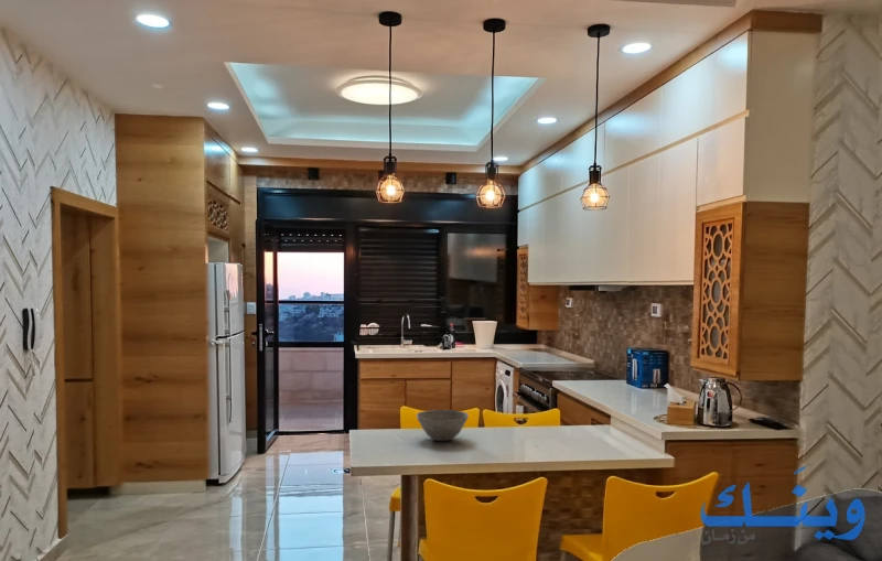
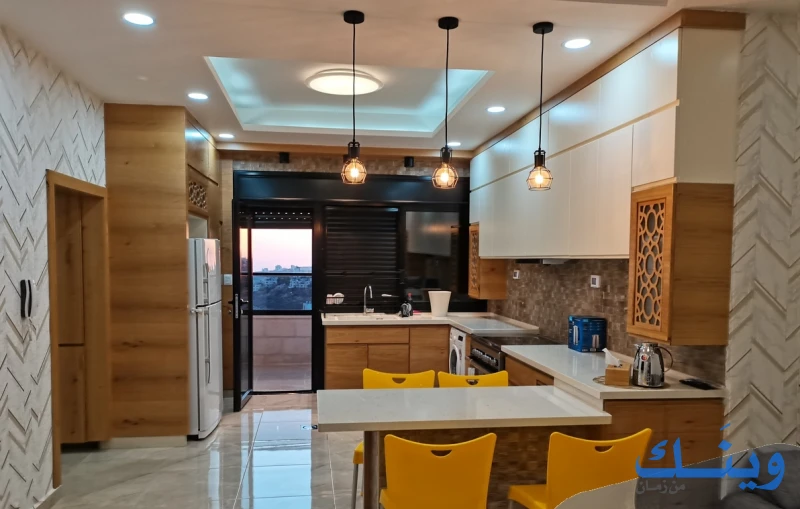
- bowl (442, 427)
